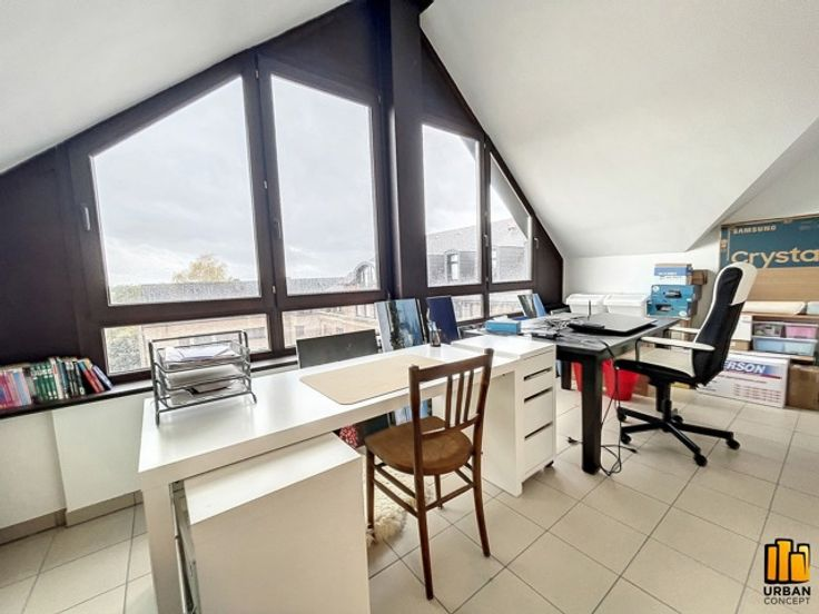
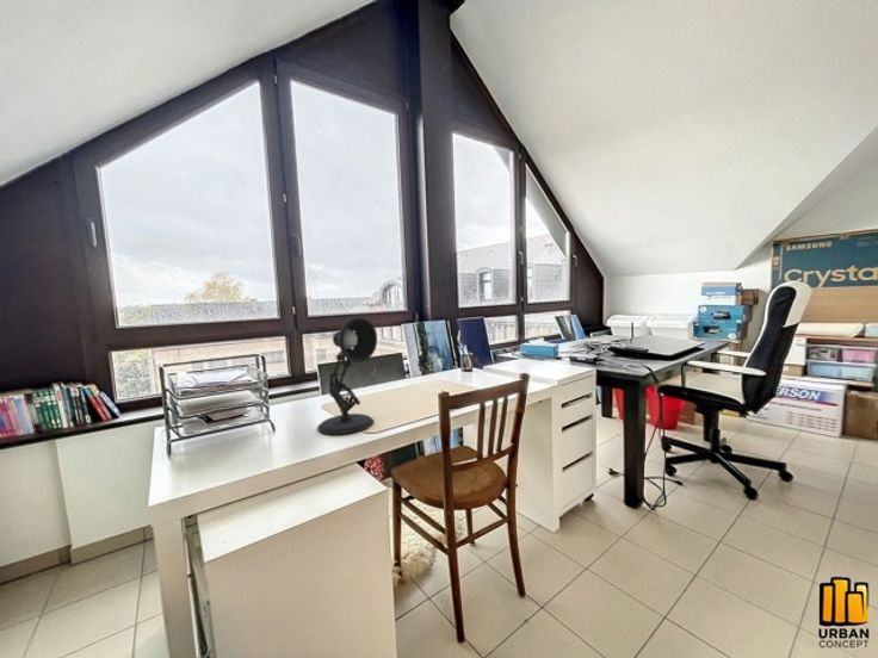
+ desk lamp (344, 371)
